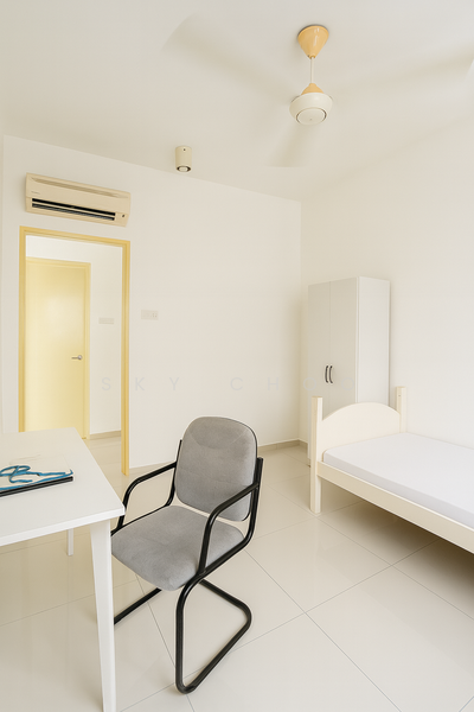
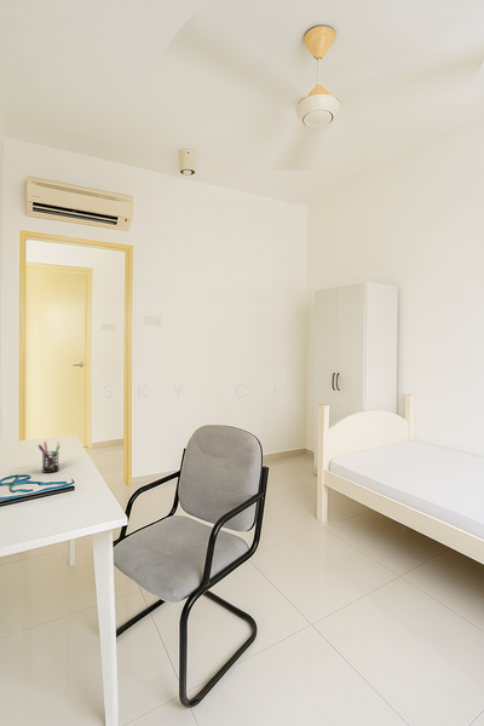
+ pen holder (51, 455)
